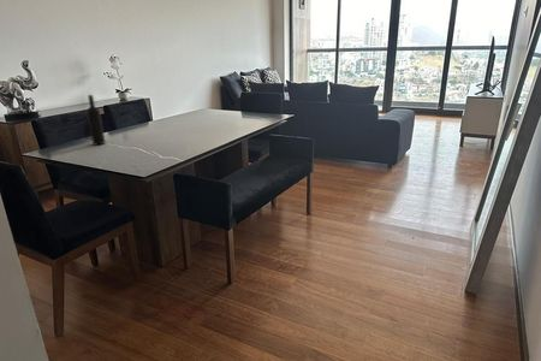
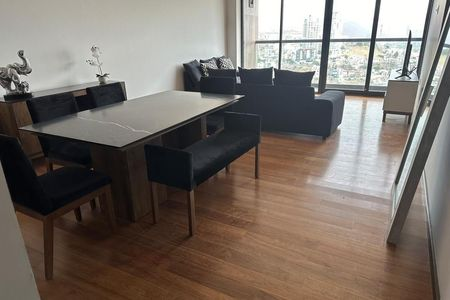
- wine bottle (94, 119)
